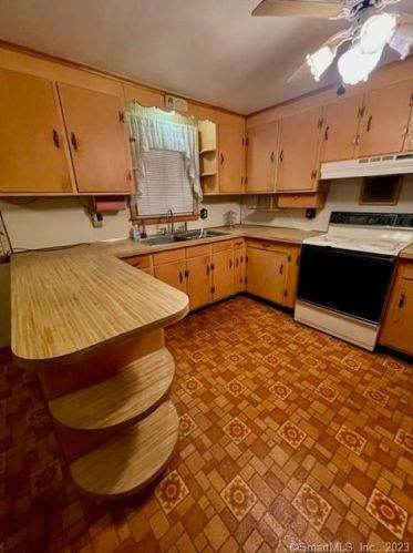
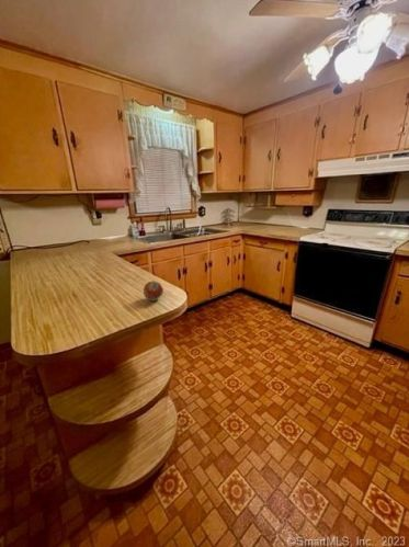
+ fruit (152, 290)
